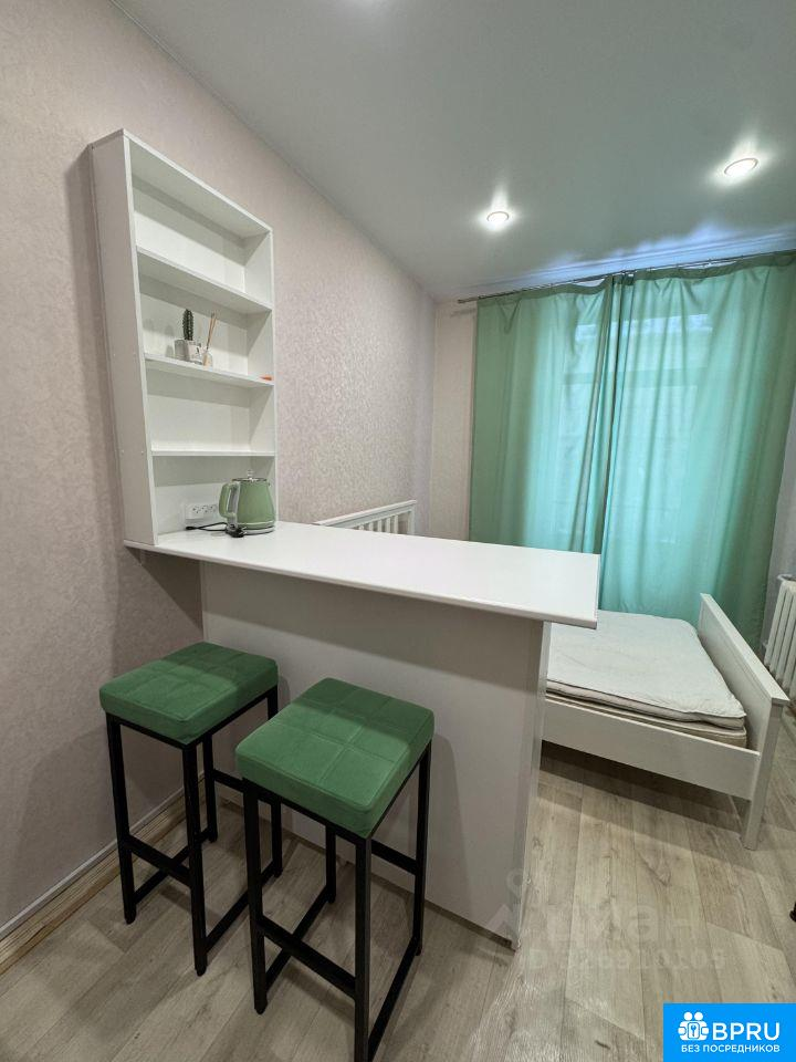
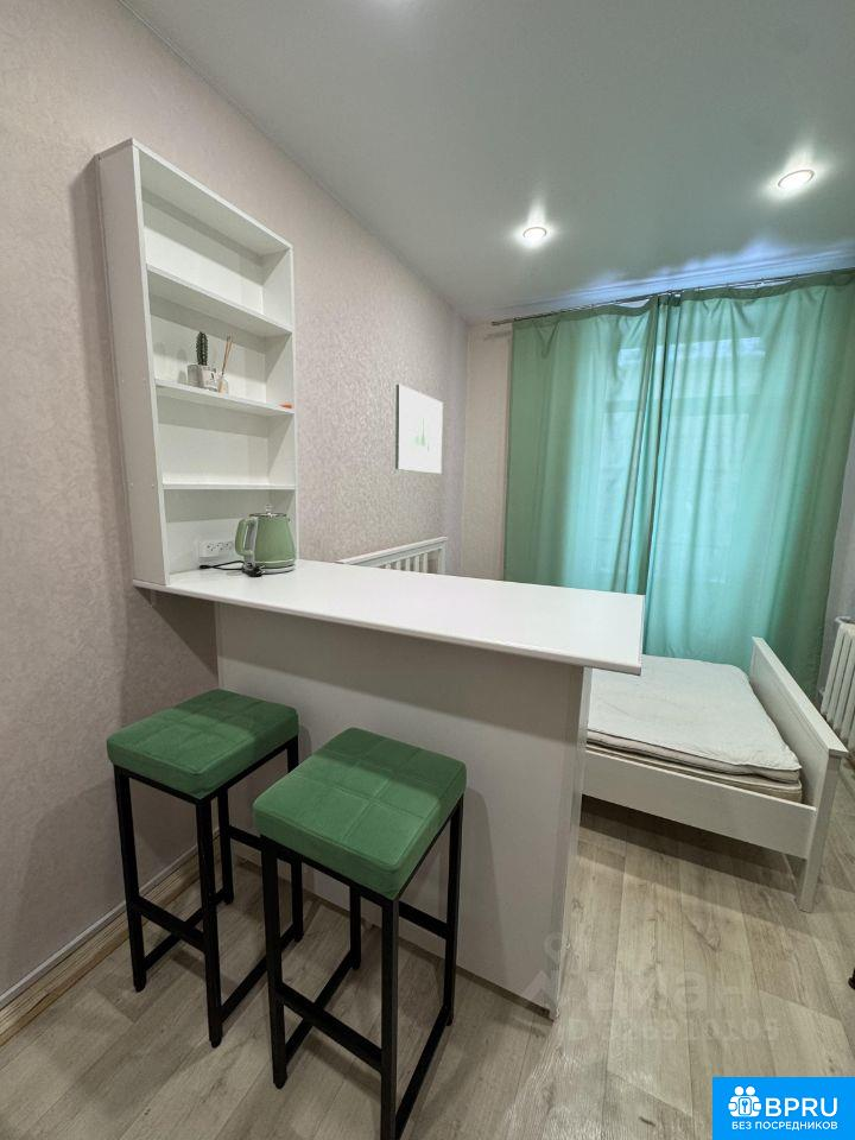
+ wall art (420, 432)
